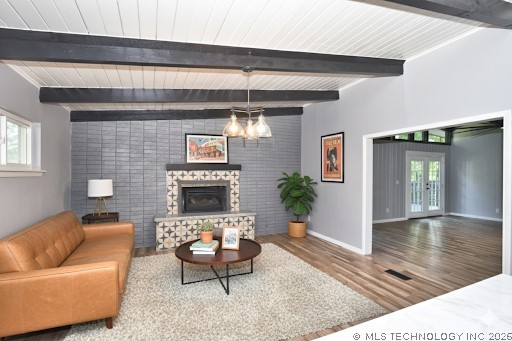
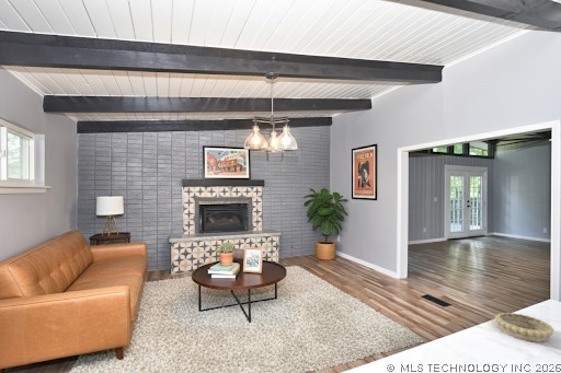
+ decorative bowl (523, 326)
